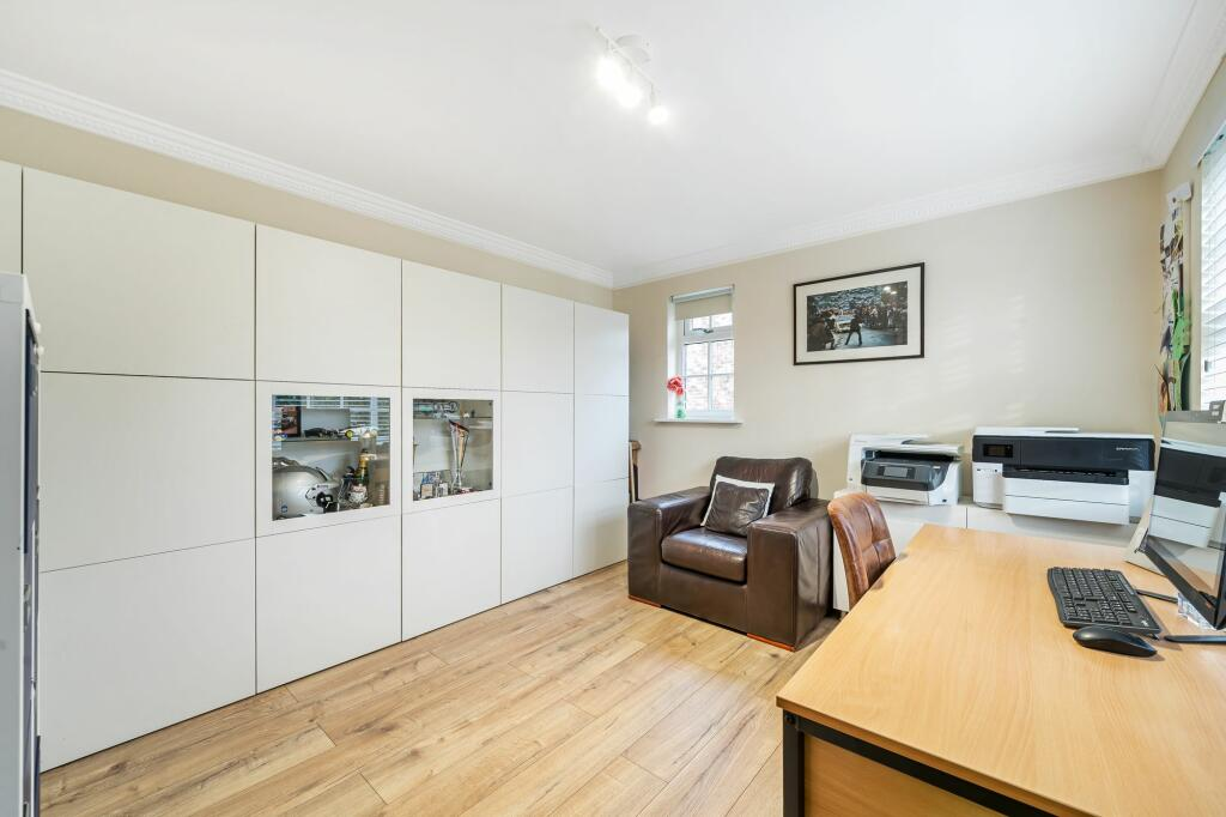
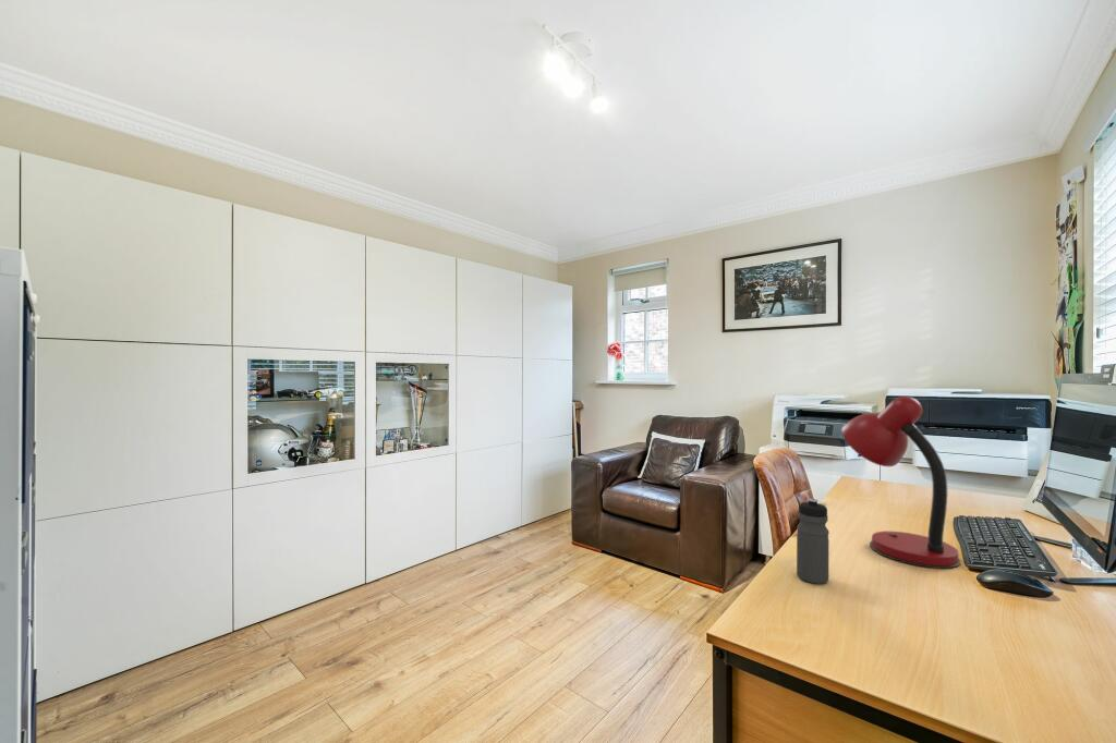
+ water bottle (812, 538)
+ desk lamp (894, 465)
